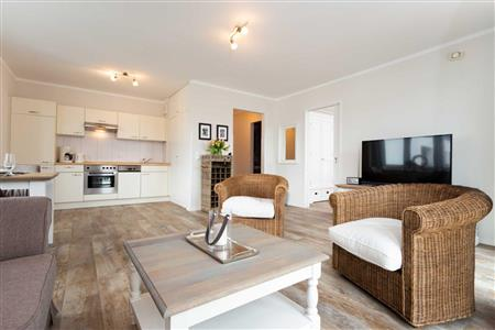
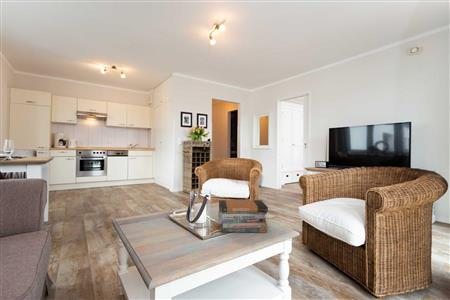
+ book stack (241, 215)
